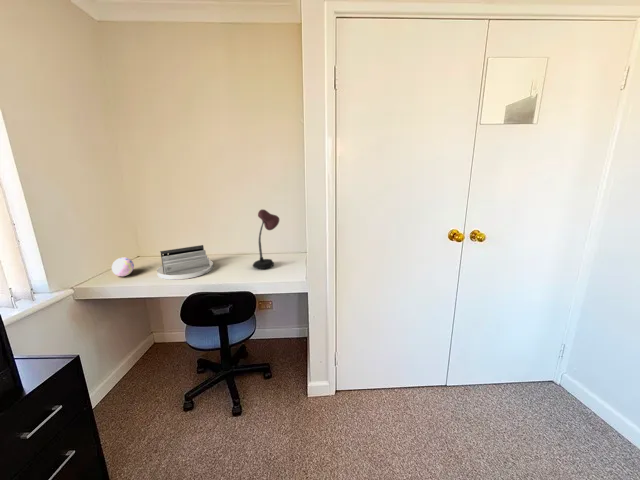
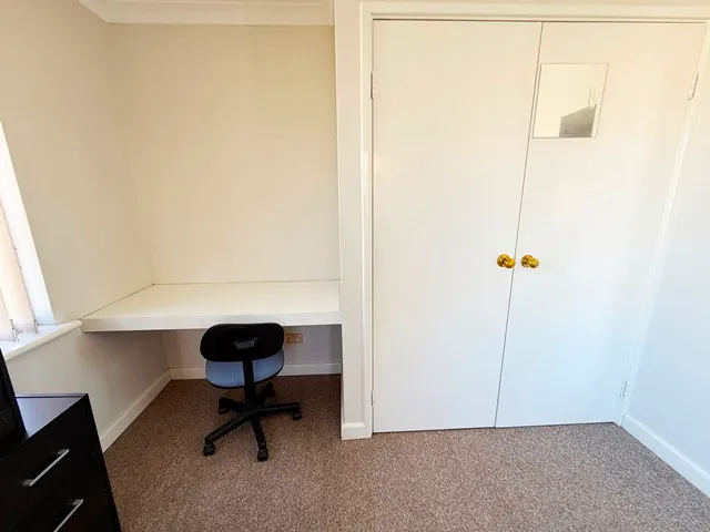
- desk organizer (185, 260)
- desk lamp (260, 237)
- decorative egg (122, 266)
